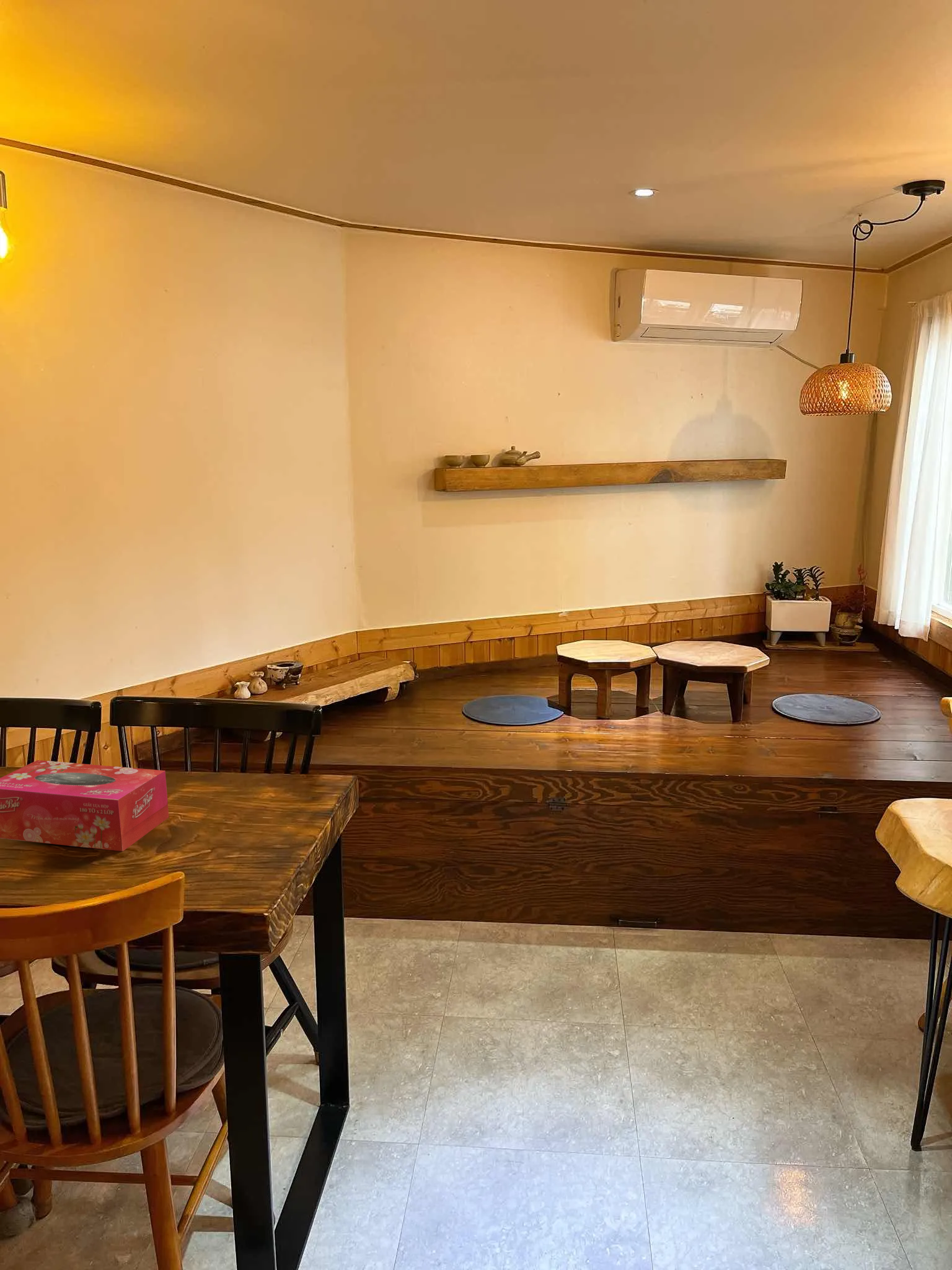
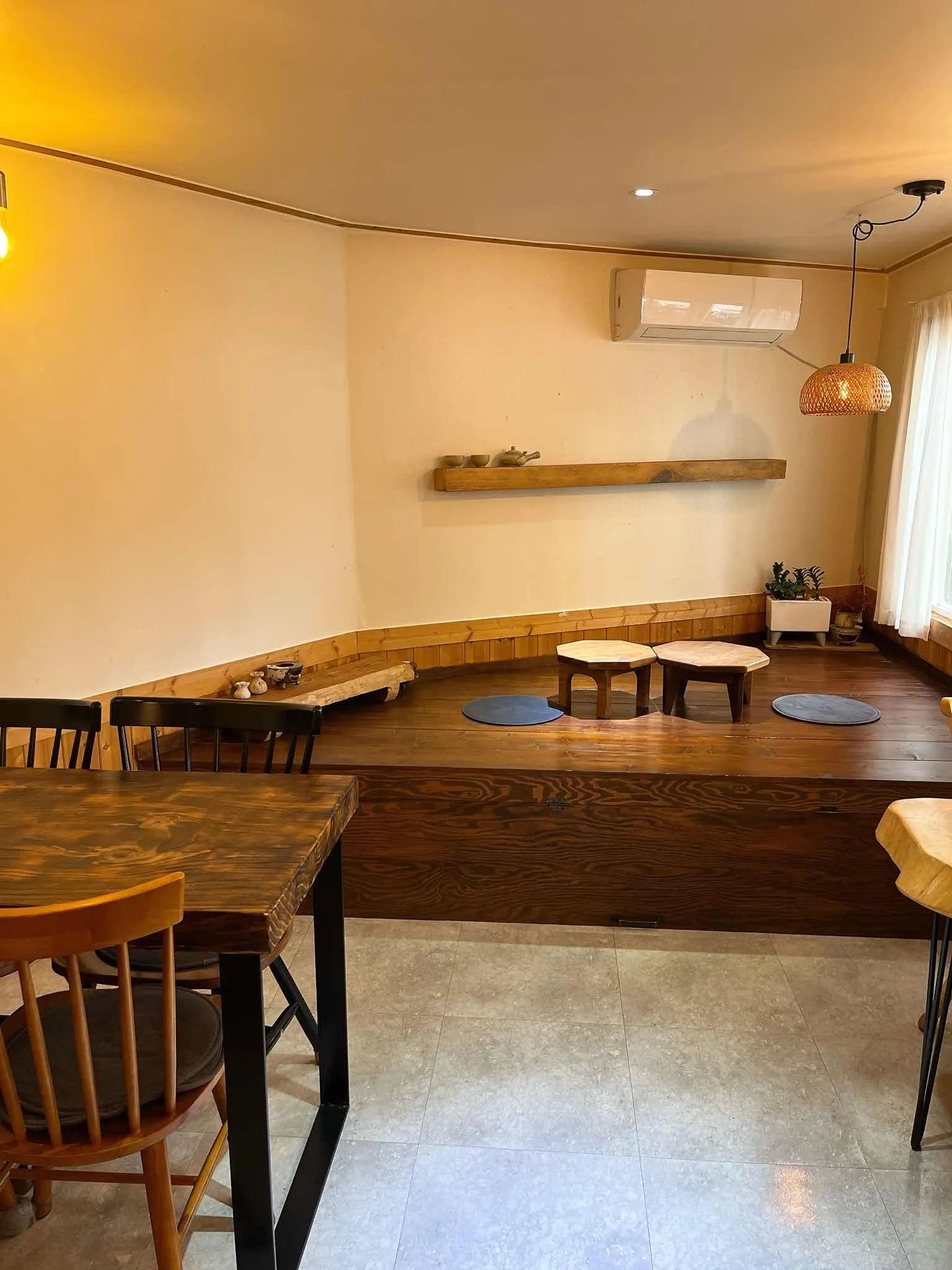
- tissue box (77, 803)
